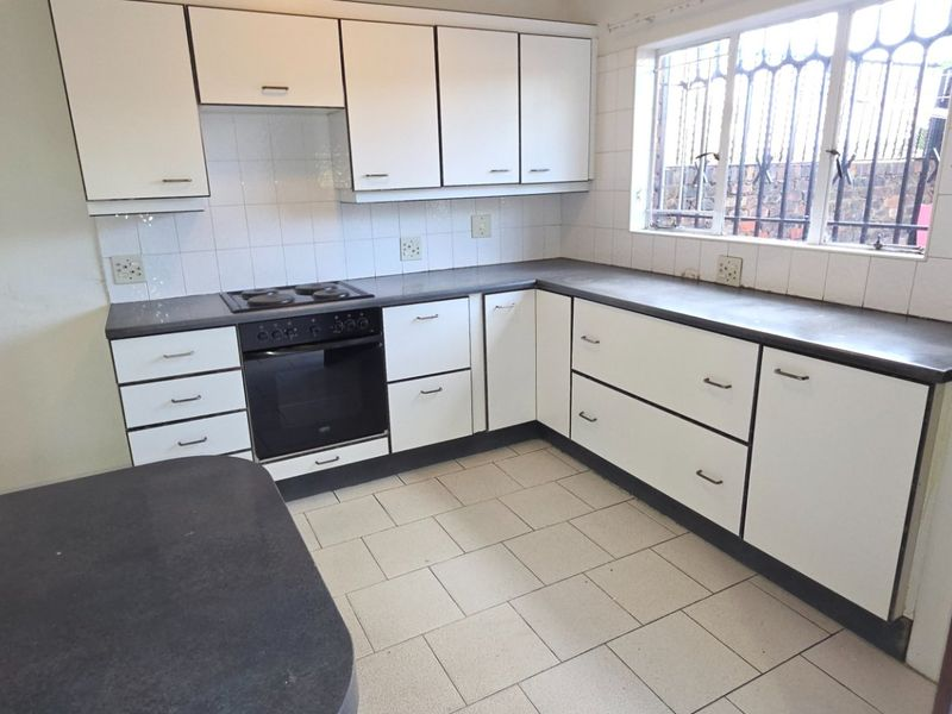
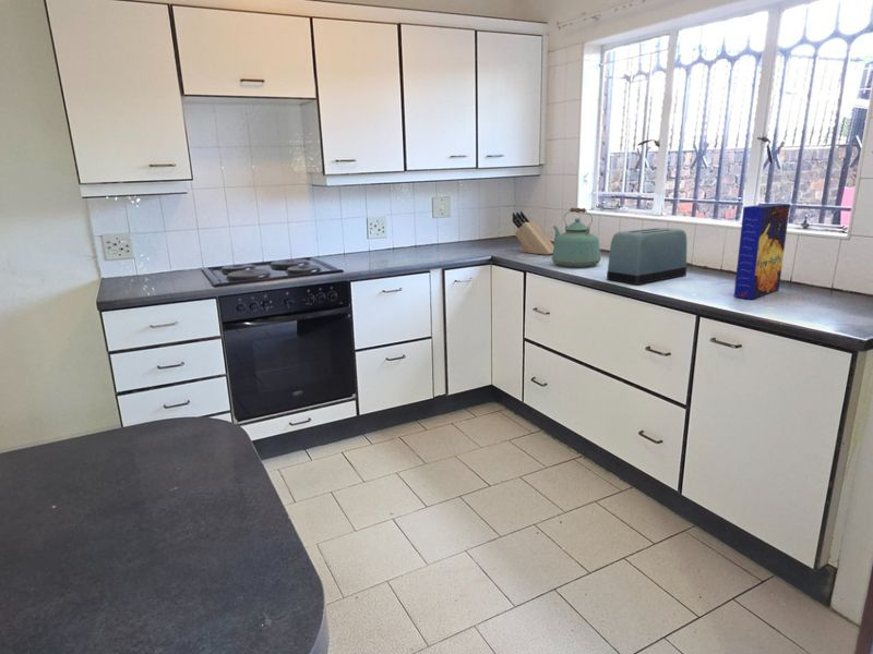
+ knife block (533, 232)
+ kettle (573, 235)
+ toaster (649, 254)
+ cereal box (762, 250)
